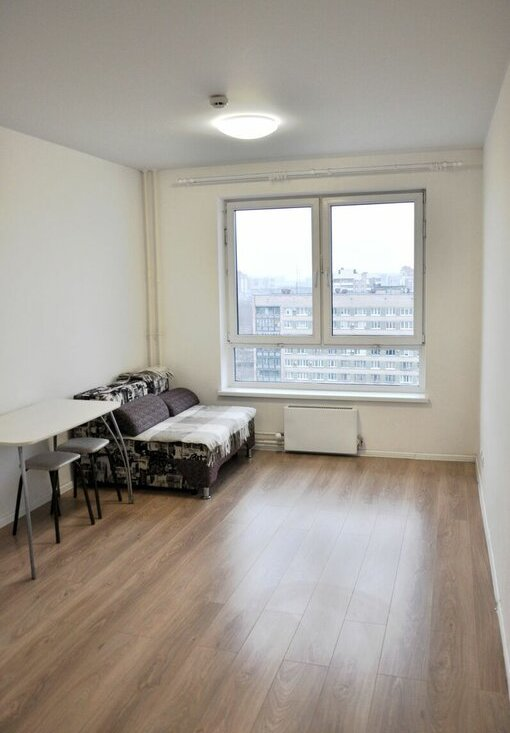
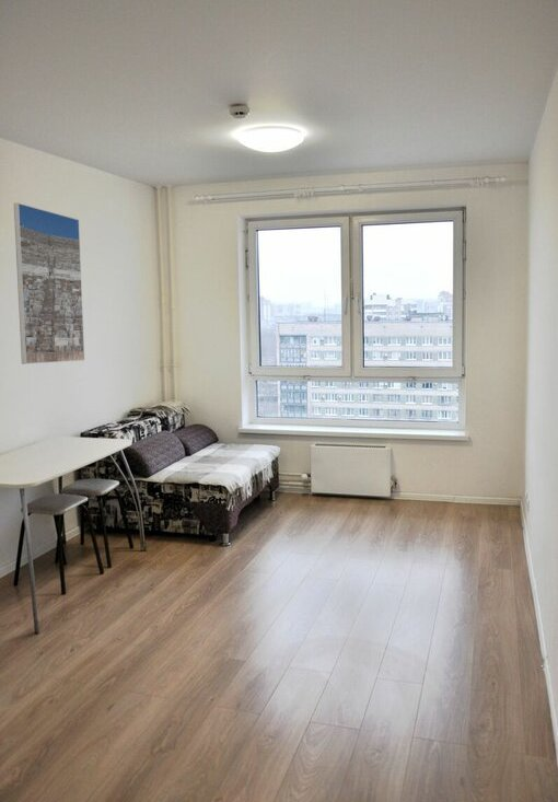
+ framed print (51, 288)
